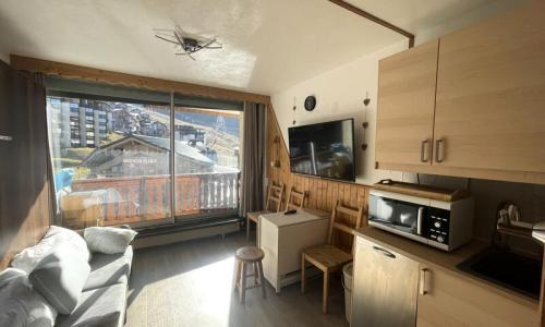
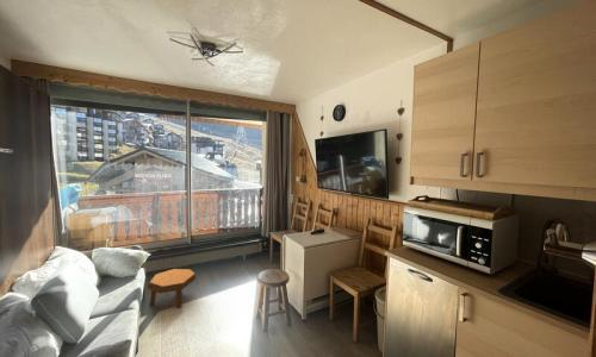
+ footstool (173, 288)
